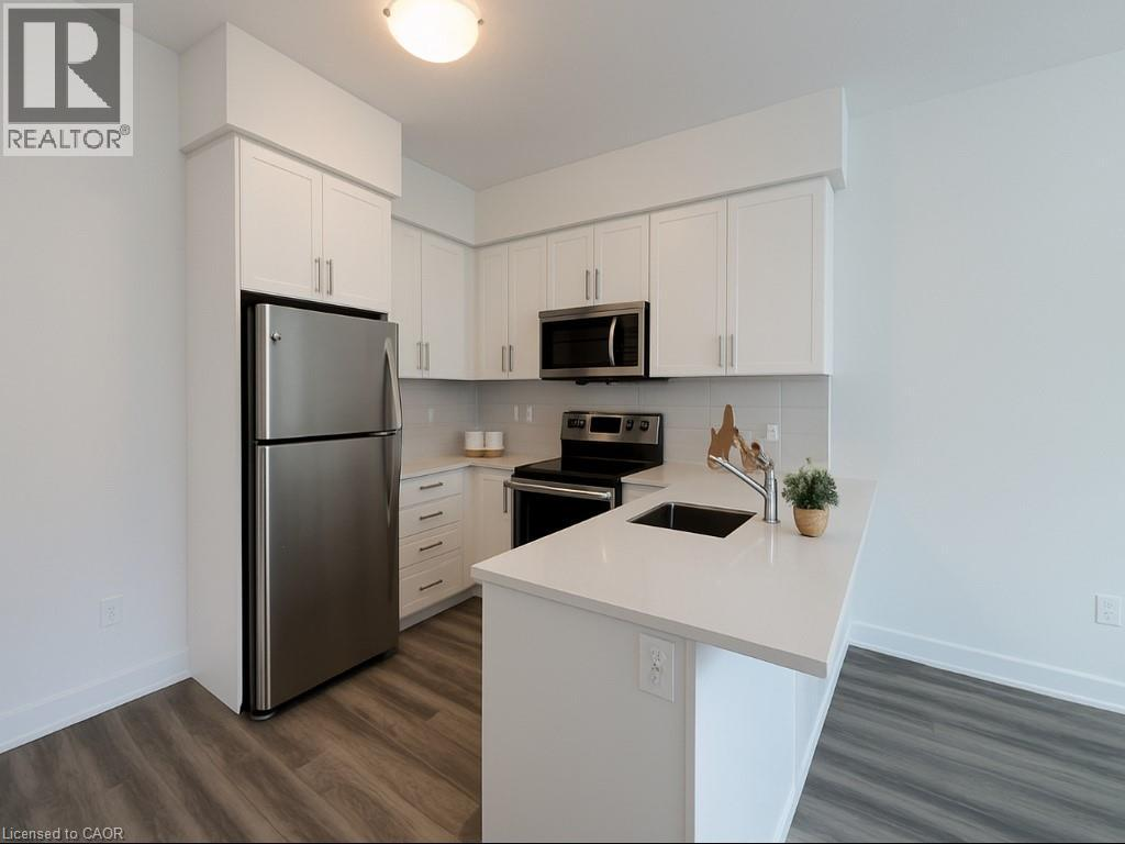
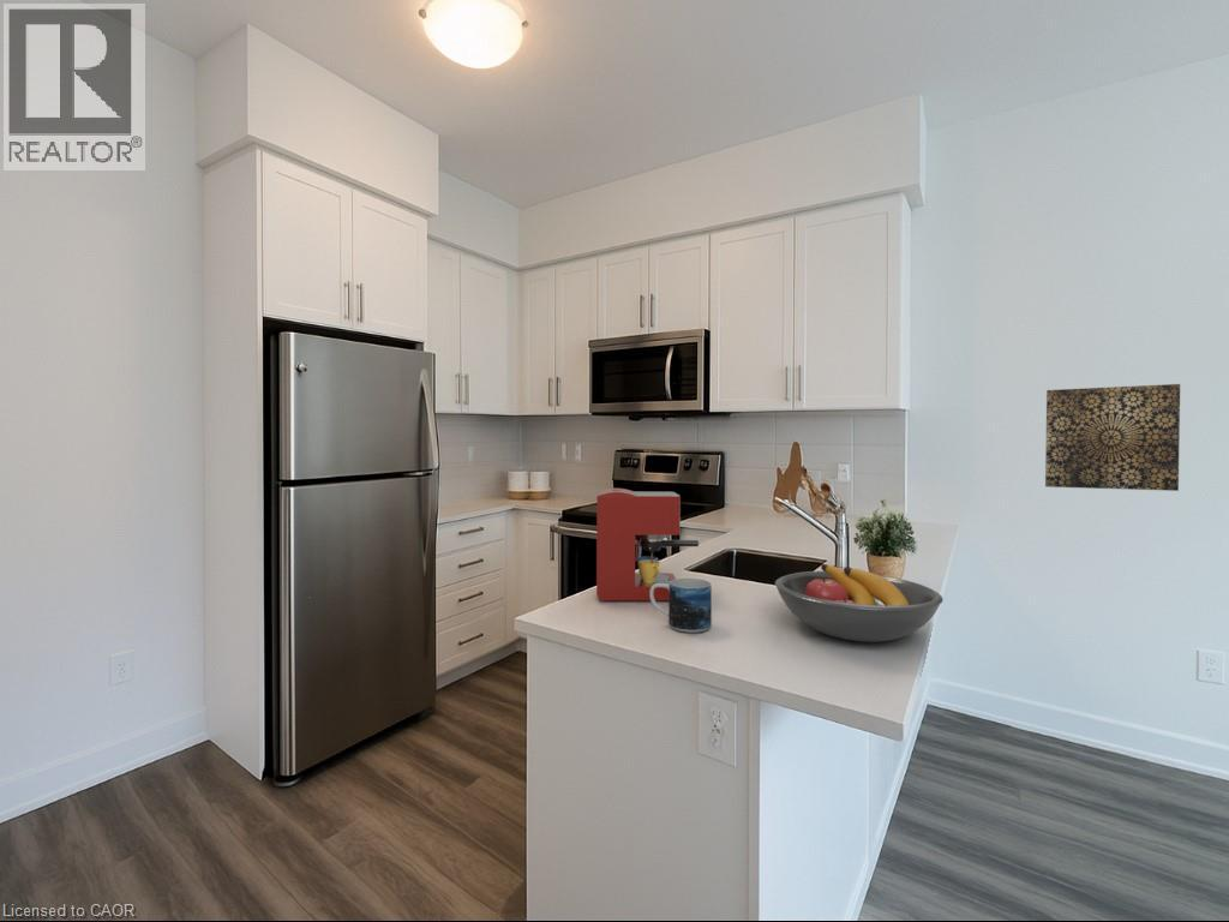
+ wall art (1109, 437)
+ coffee maker (634, 540)
+ fruit bowl (853, 603)
+ mug (679, 603)
